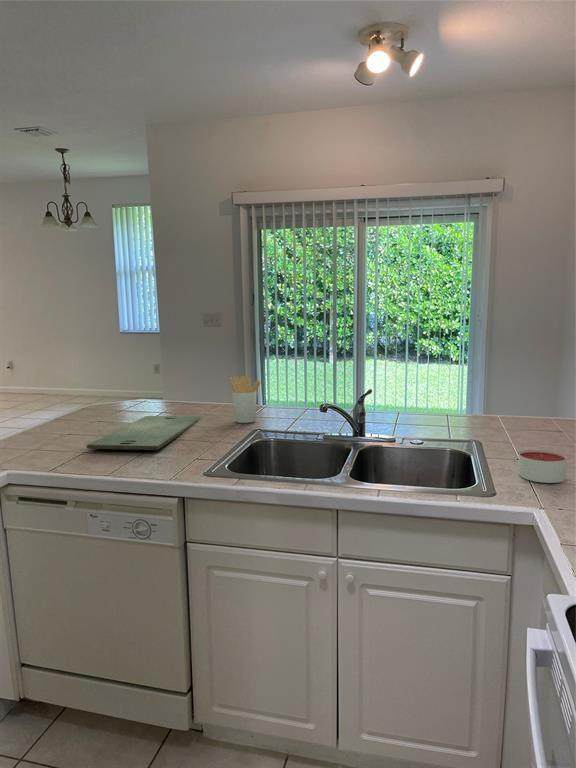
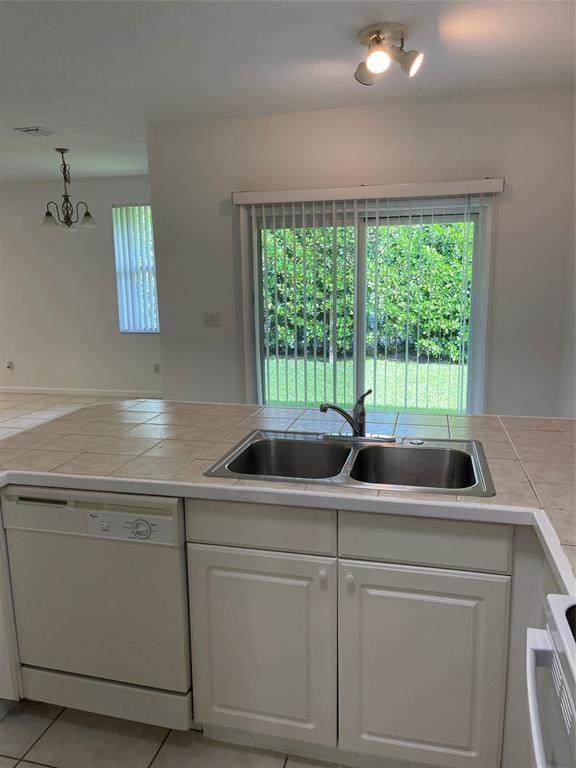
- utensil holder (243, 397)
- cutting board (151, 430)
- candle (542, 465)
